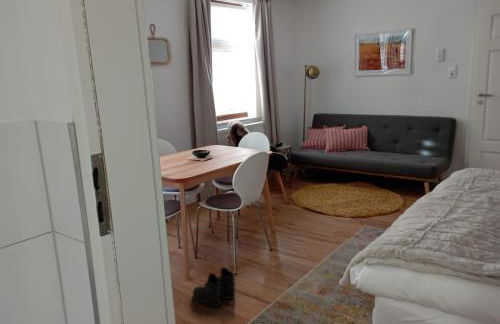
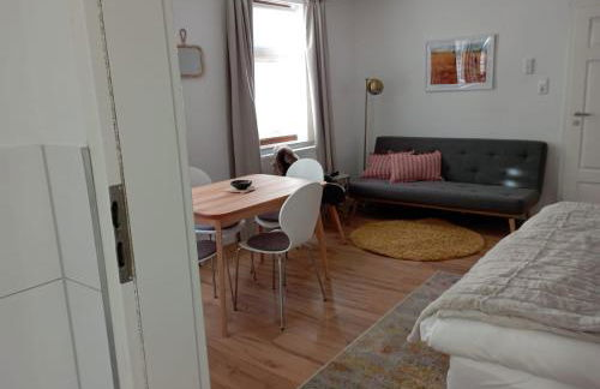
- boots (213, 283)
